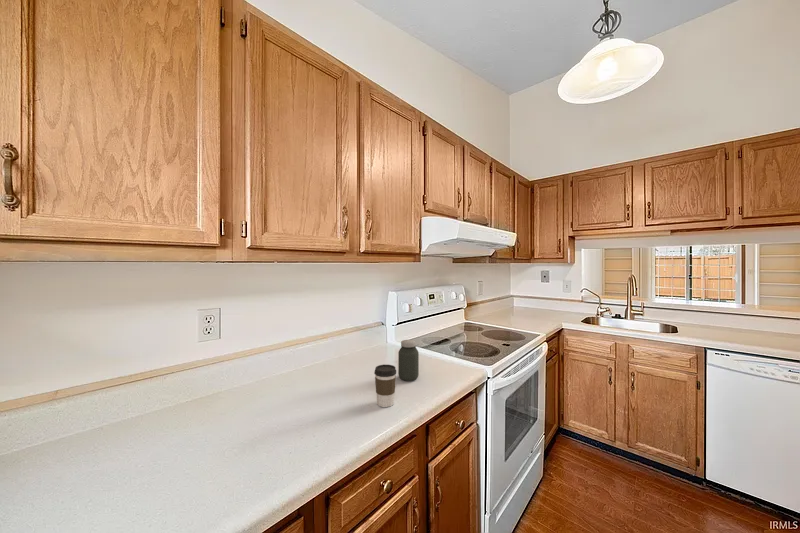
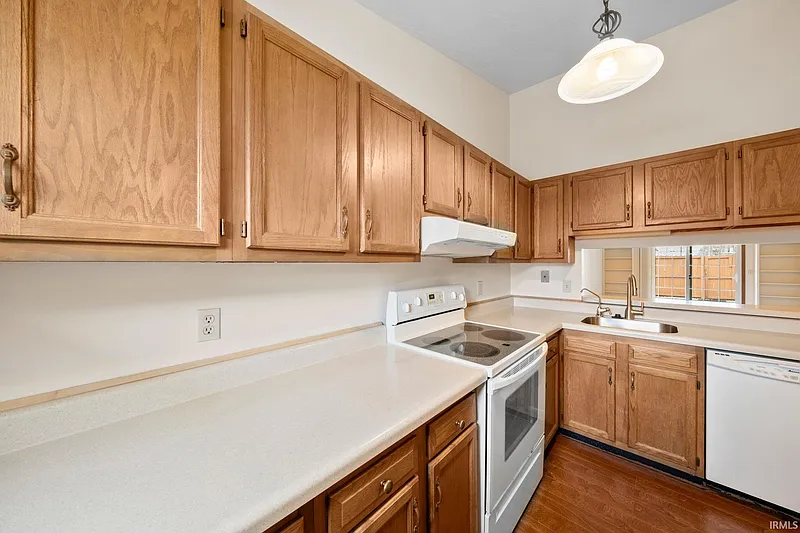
- coffee cup (385, 385)
- jar (408, 359)
